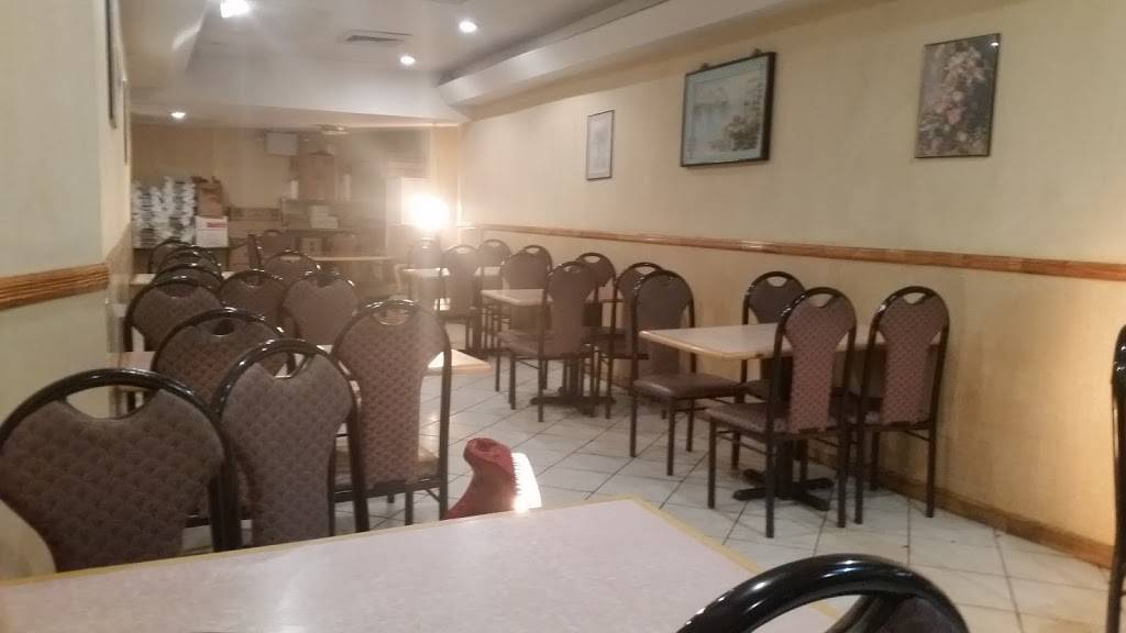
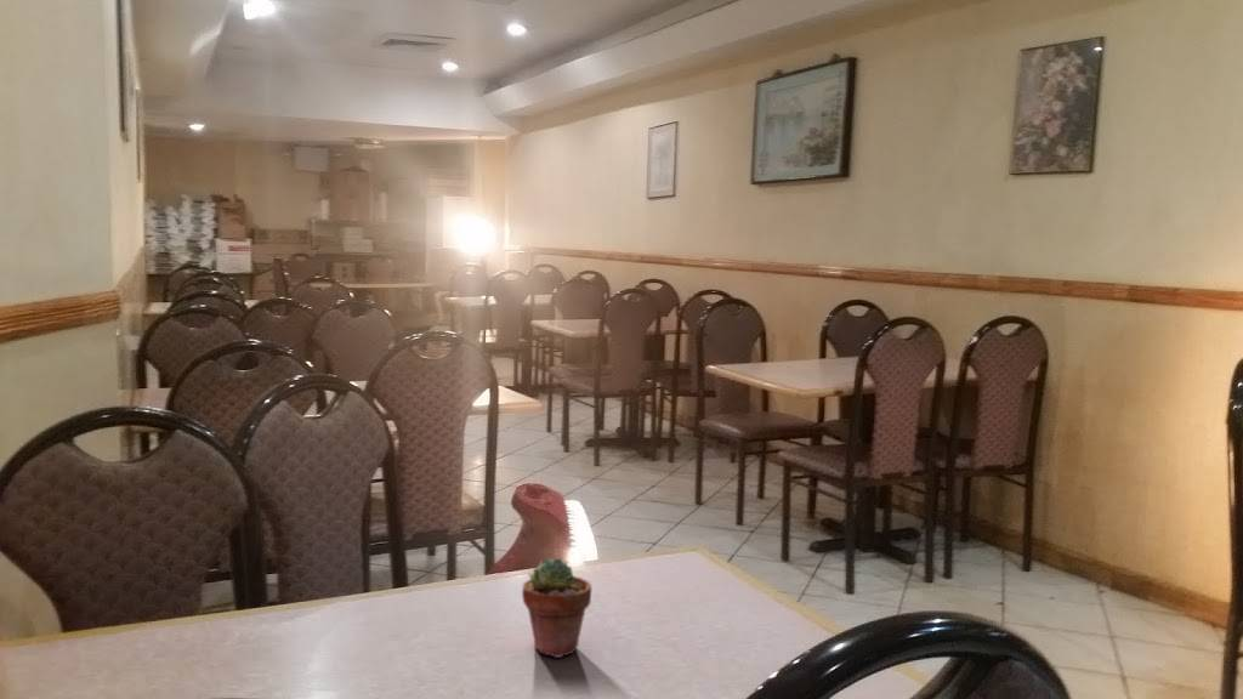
+ potted succulent (556, 602)
